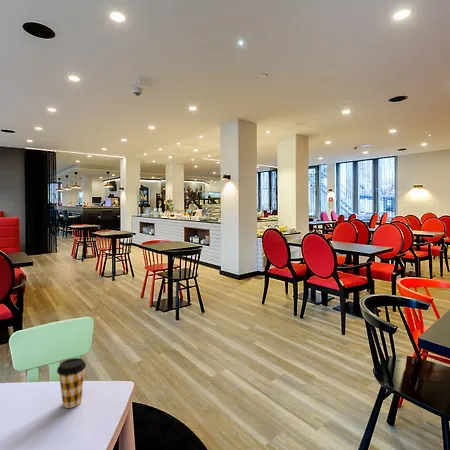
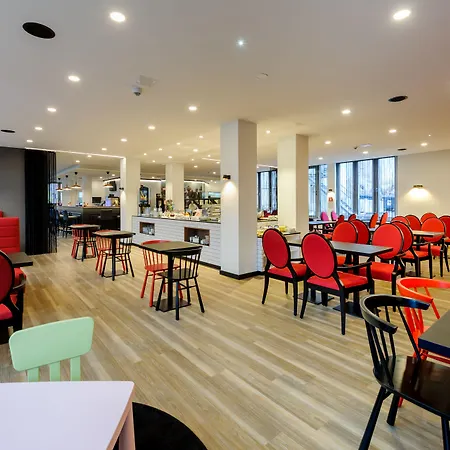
- coffee cup (72, 382)
